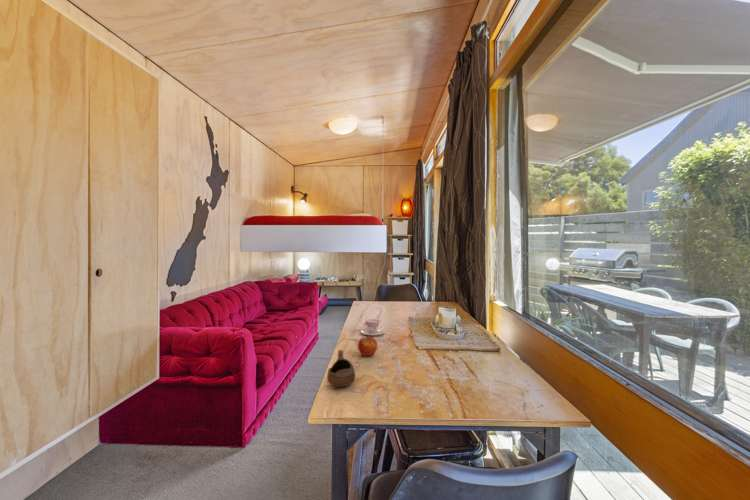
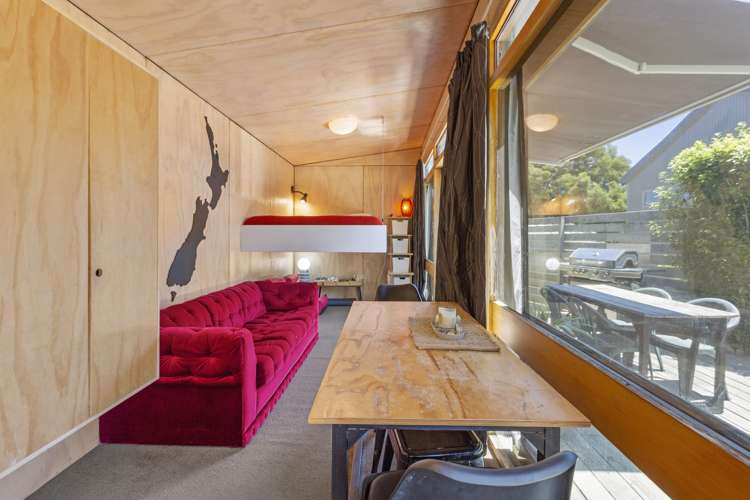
- teacup (372, 326)
- apple (367, 345)
- cup (342, 368)
